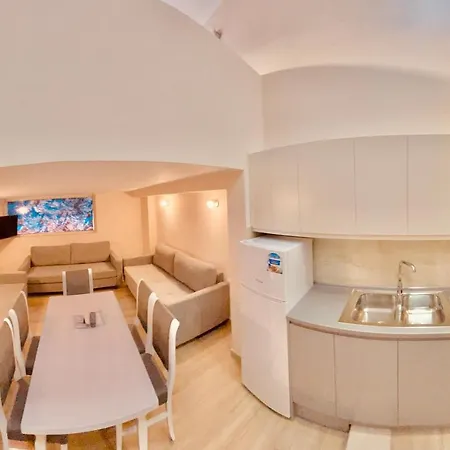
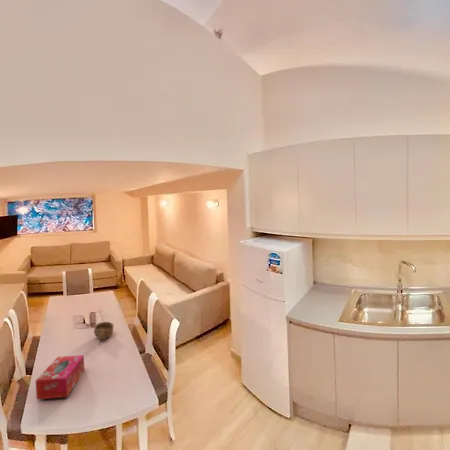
+ tissue box (62, 375)
+ bowl (104, 331)
